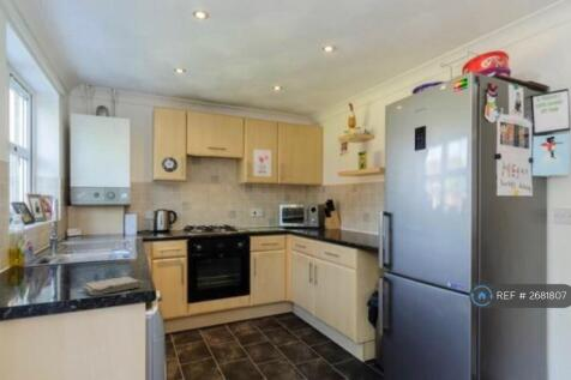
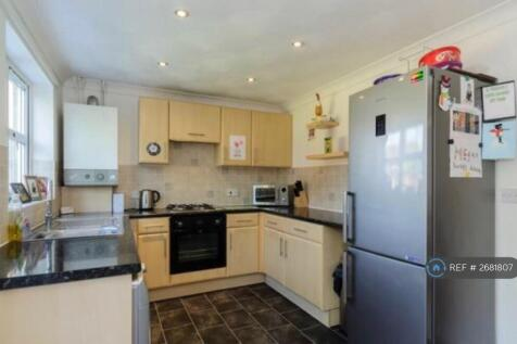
- washcloth (112, 284)
